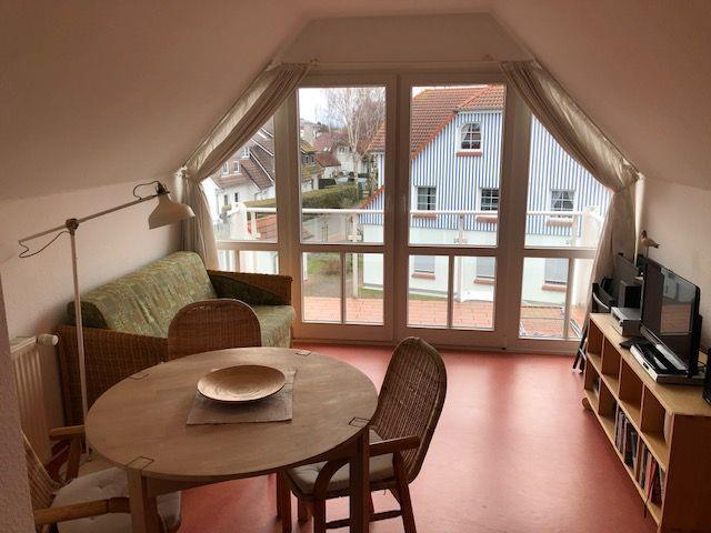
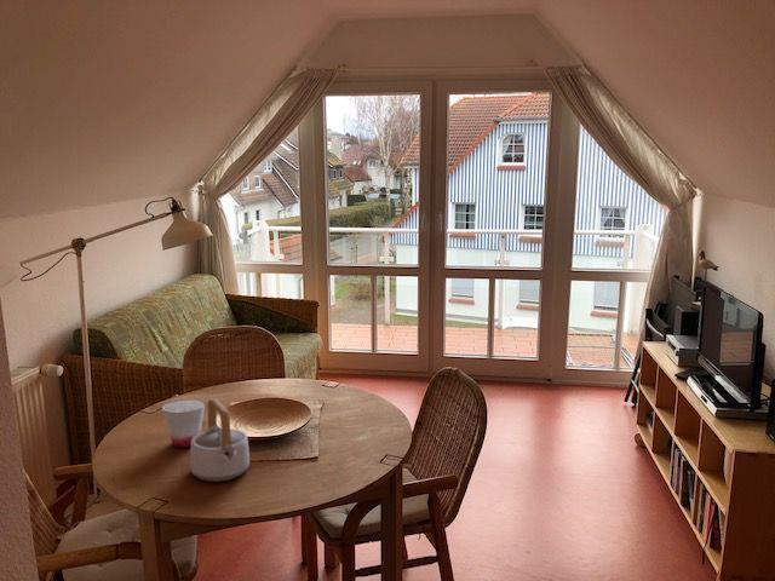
+ cup (184, 424)
+ teapot (220, 439)
